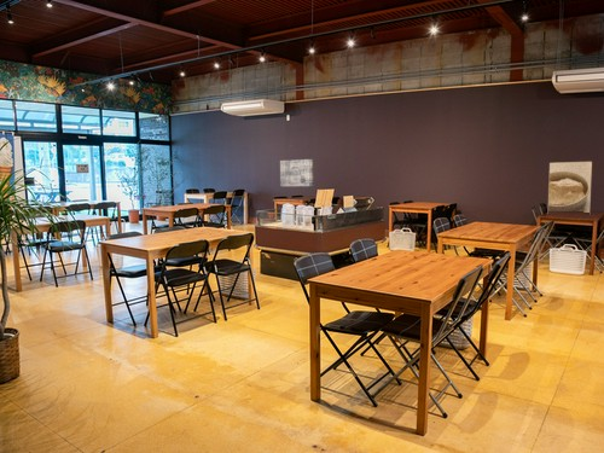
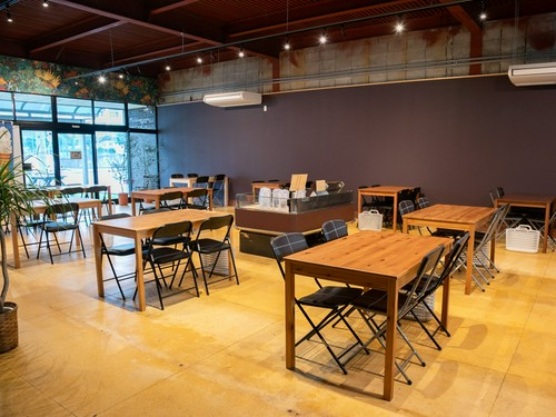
- wall art (296, 173)
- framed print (569, 190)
